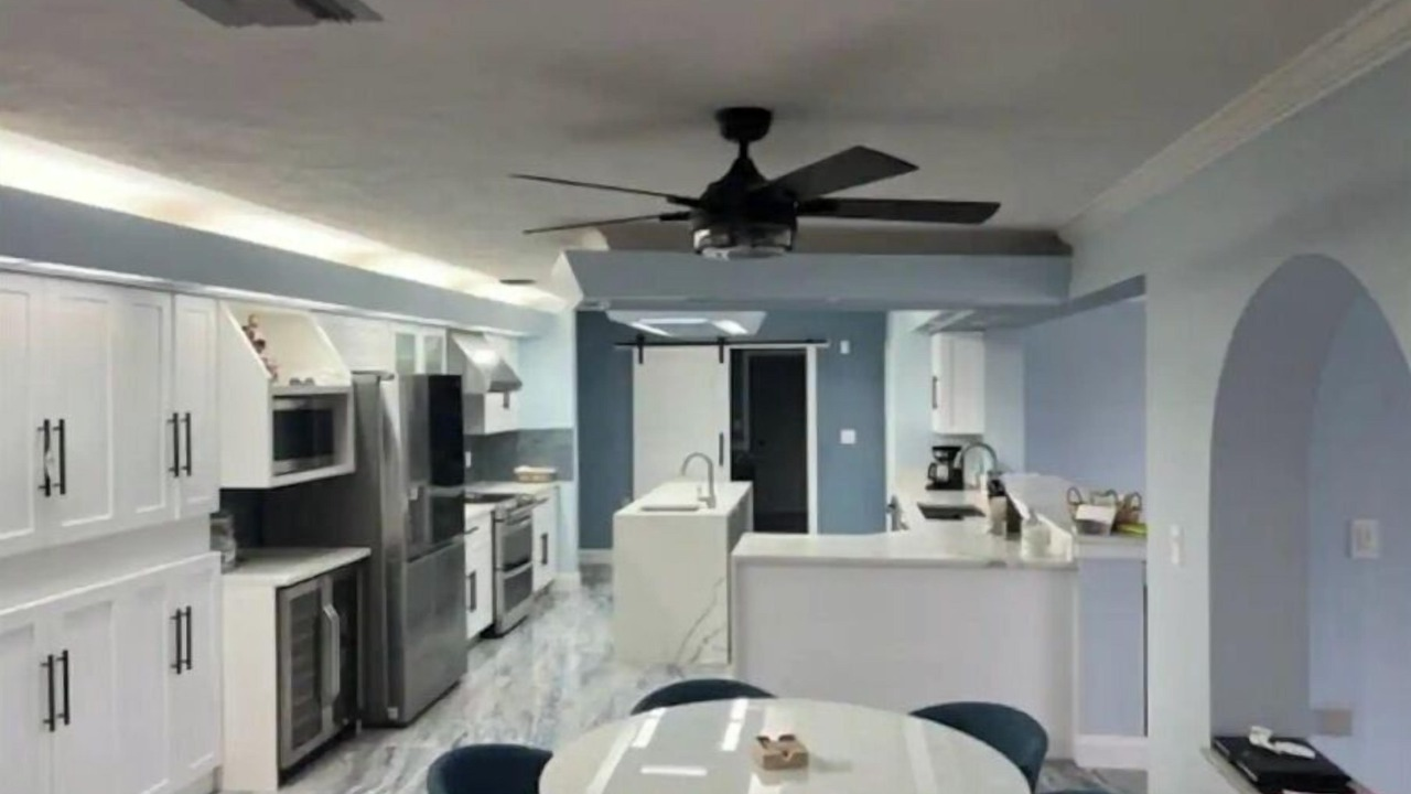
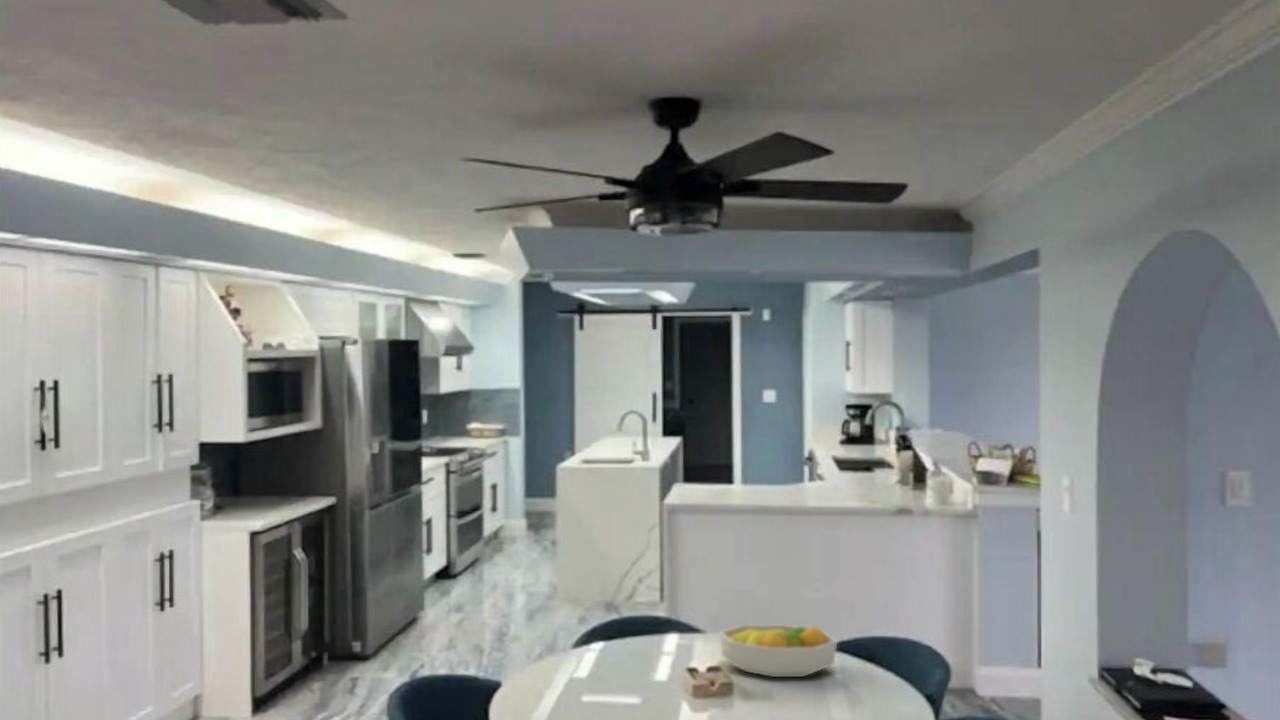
+ fruit bowl (777, 644)
